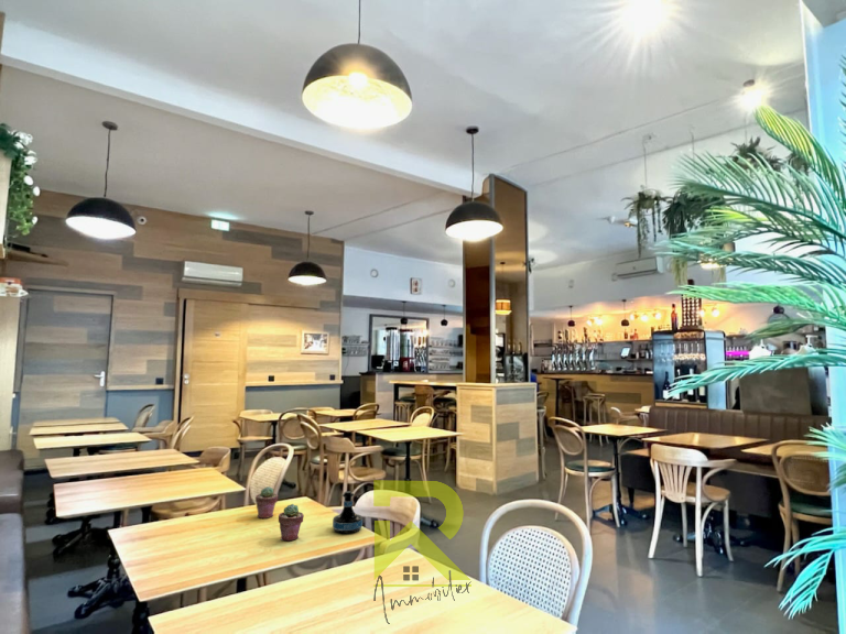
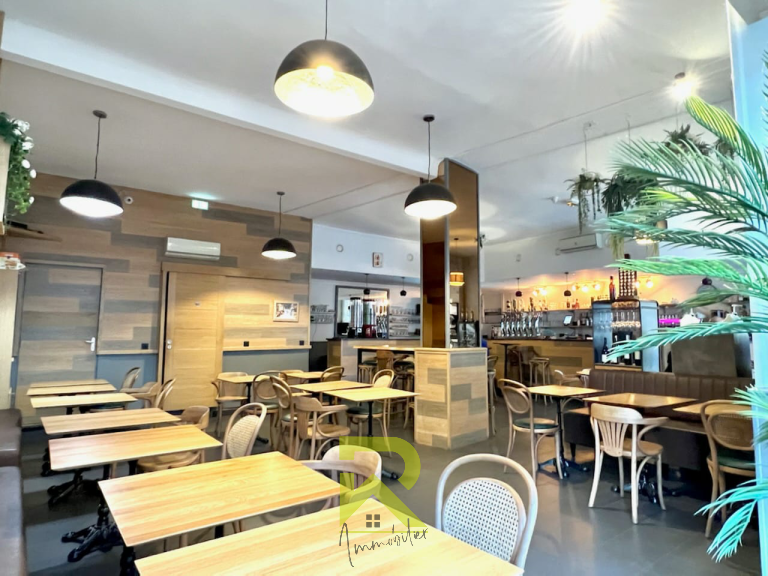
- tequila bottle (347, 510)
- potted succulent (290, 521)
- potted succulent (265, 501)
